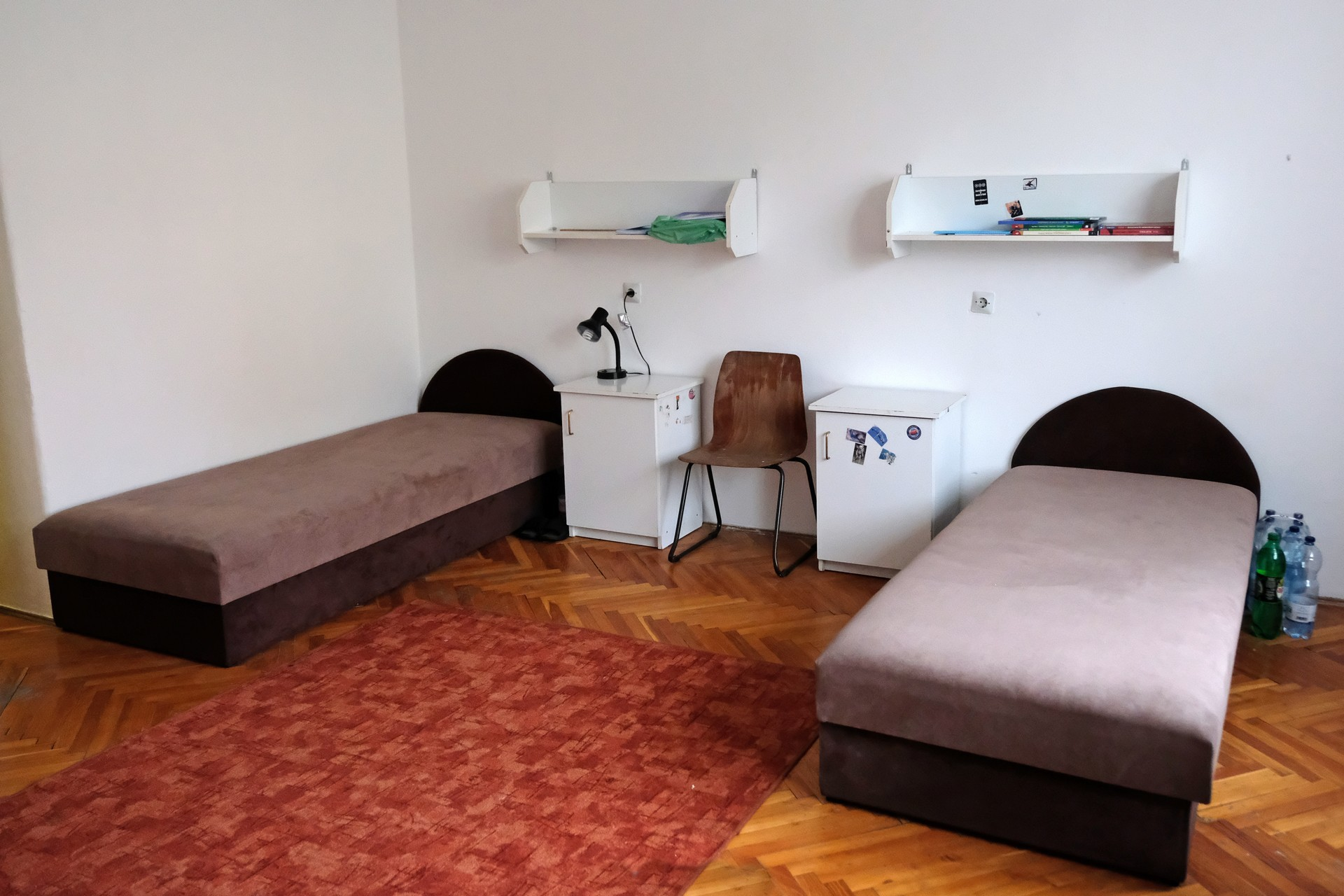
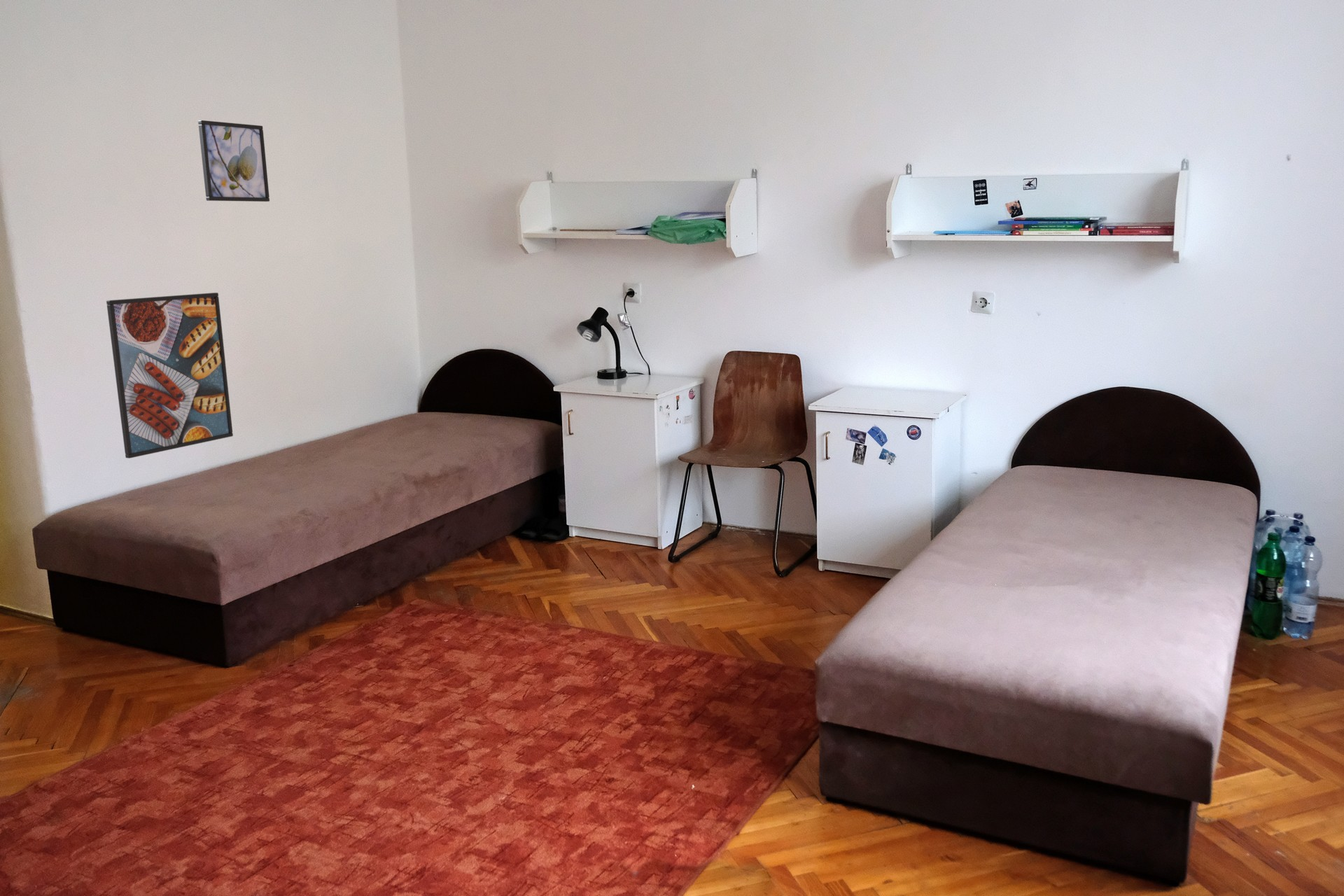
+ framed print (173, 372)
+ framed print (234, 162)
